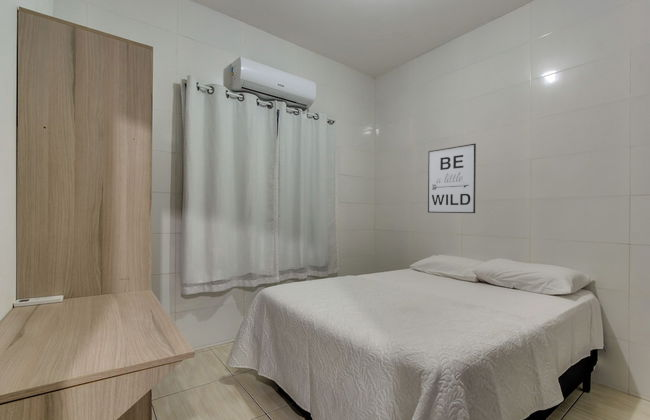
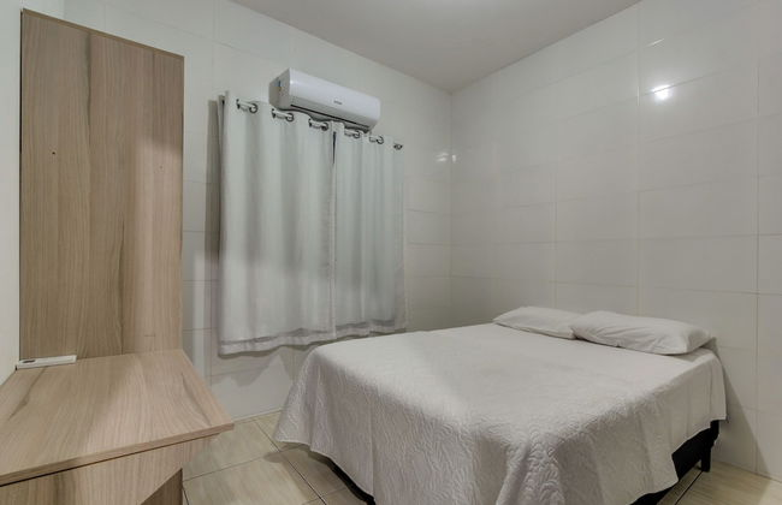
- wall art (450, 180)
